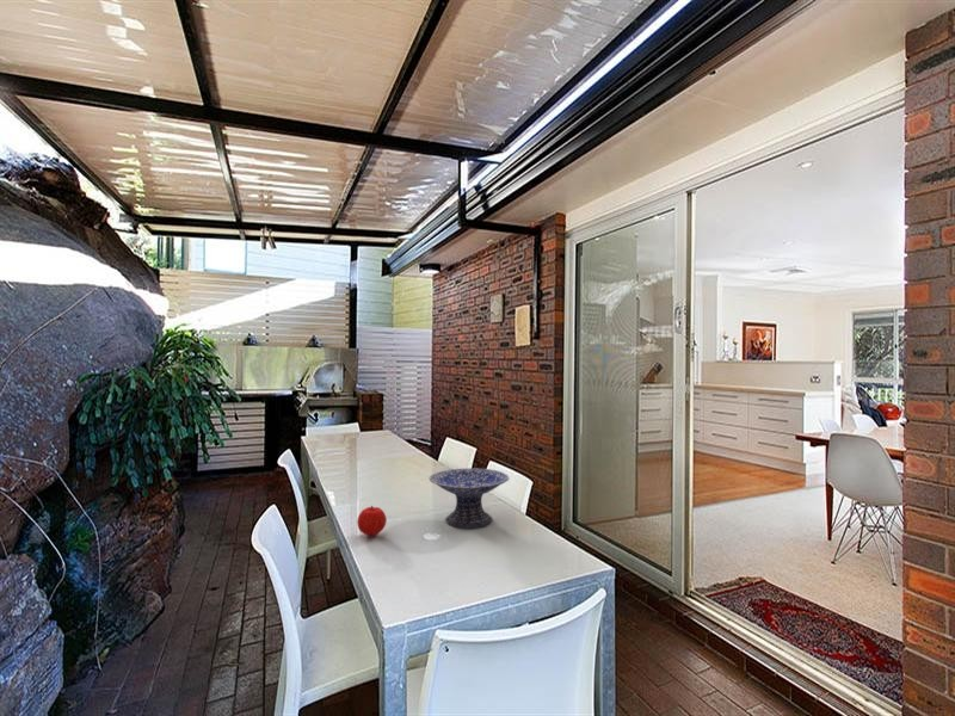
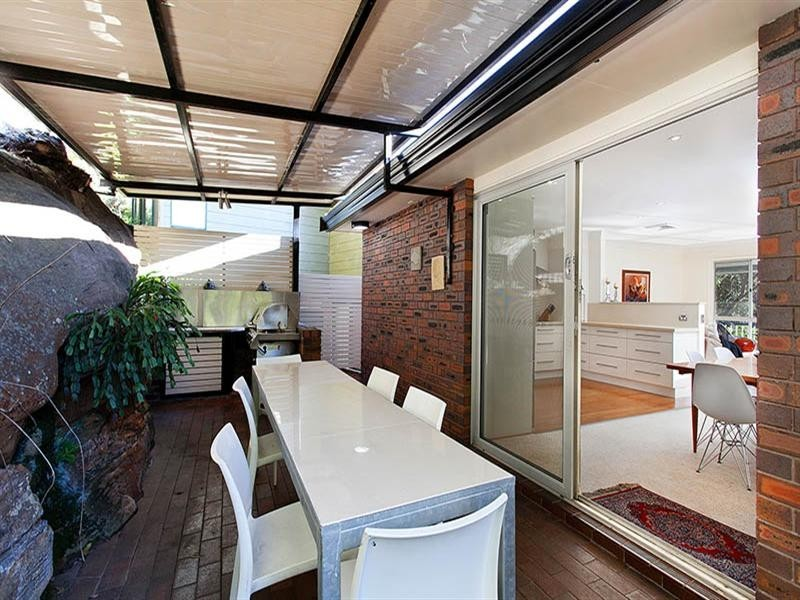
- decorative bowl (468, 498)
- fruit (371, 520)
